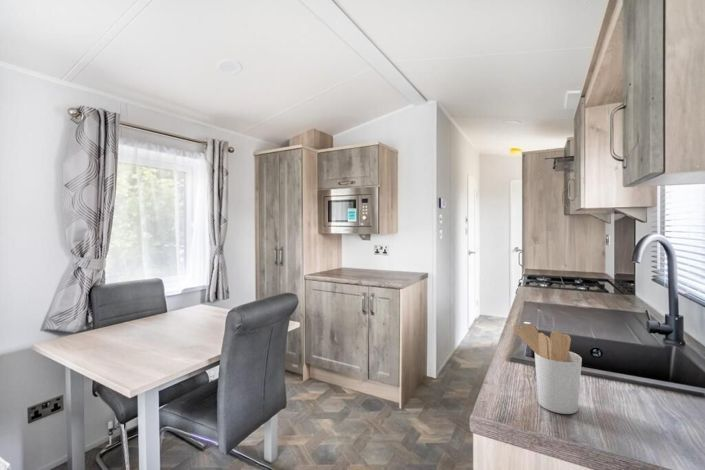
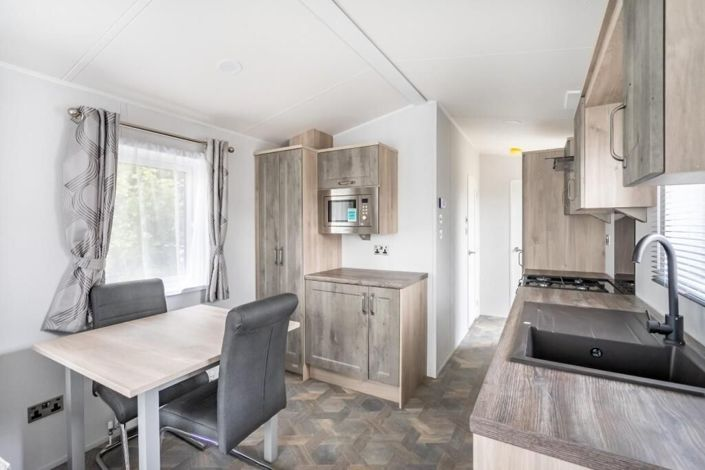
- utensil holder (546, 364)
